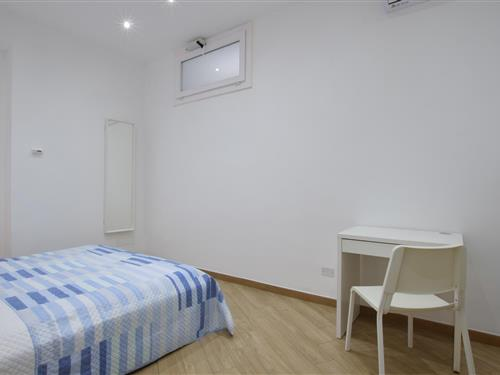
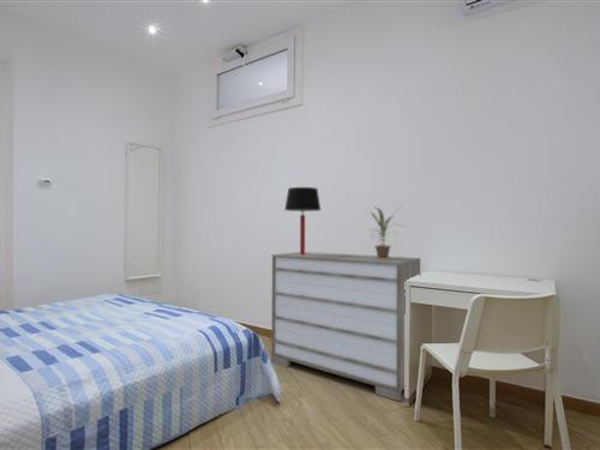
+ potted plant (383, 232)
+ dresser (342, 312)
+ table lamp (302, 221)
